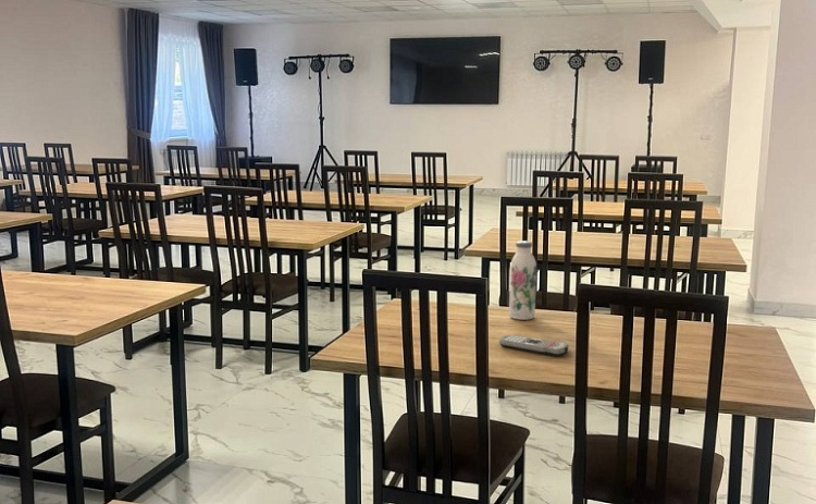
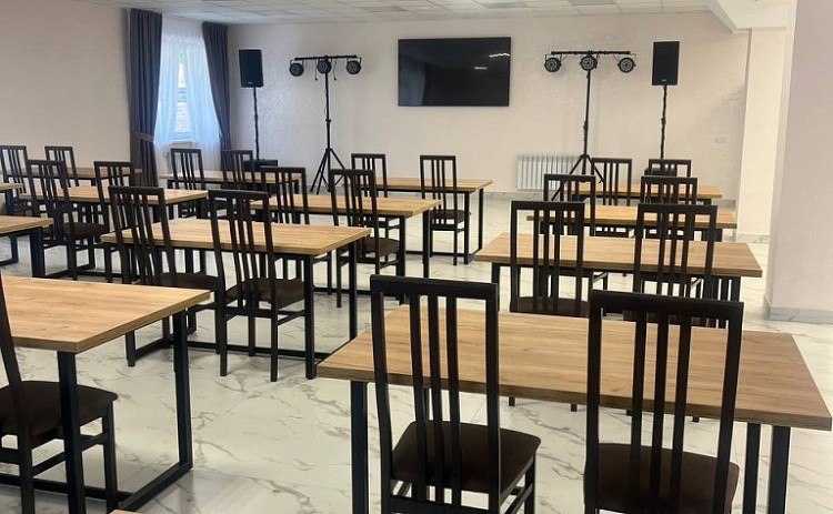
- water bottle (522, 279)
- remote control (532, 344)
